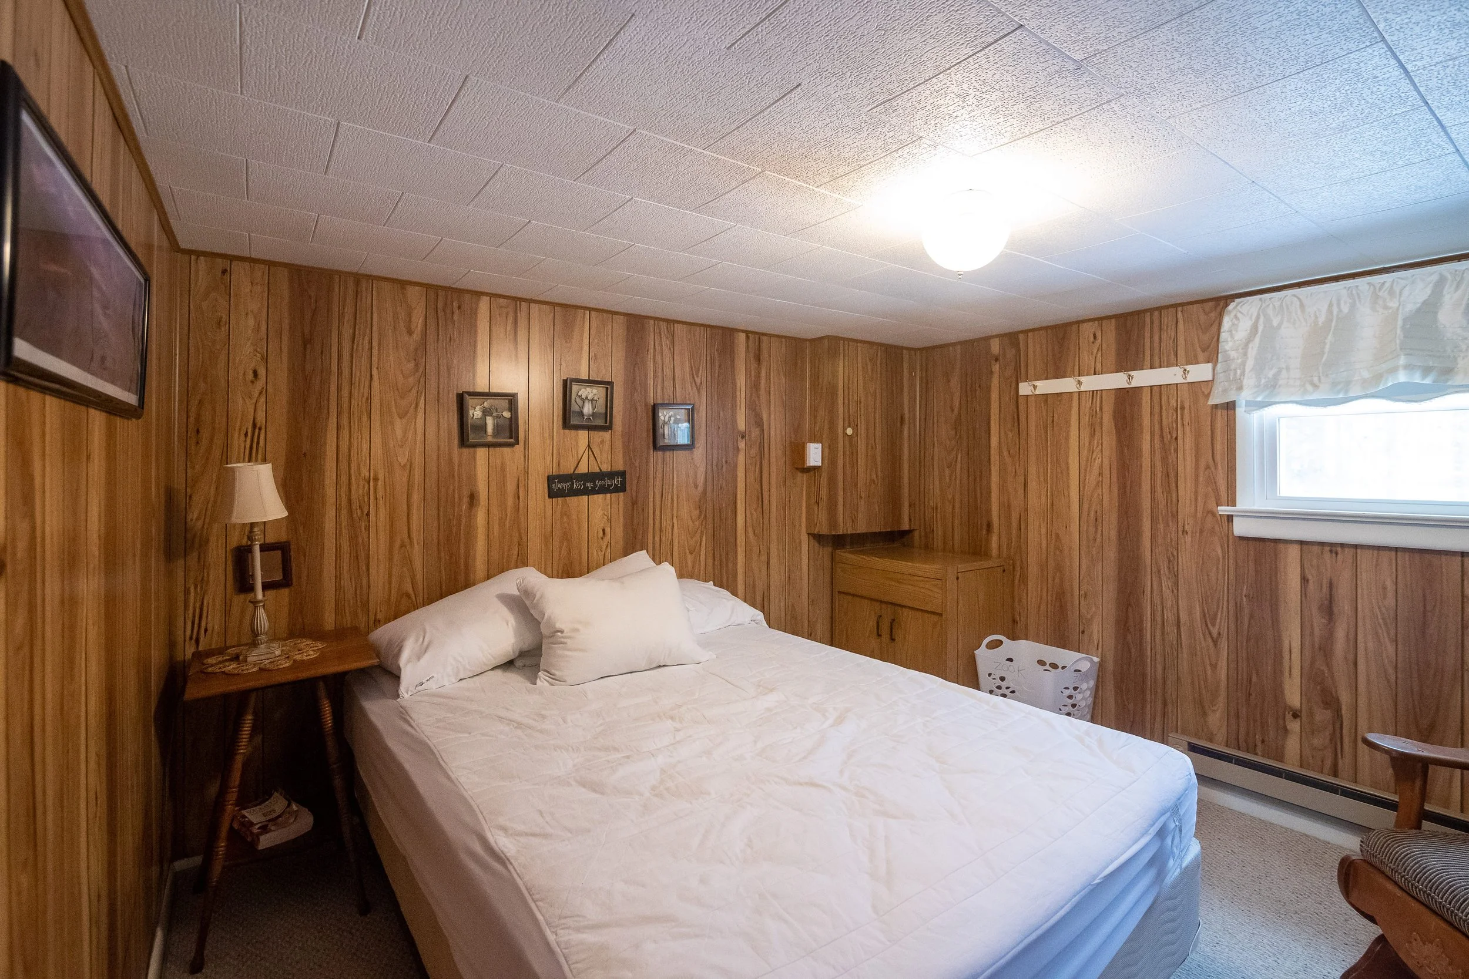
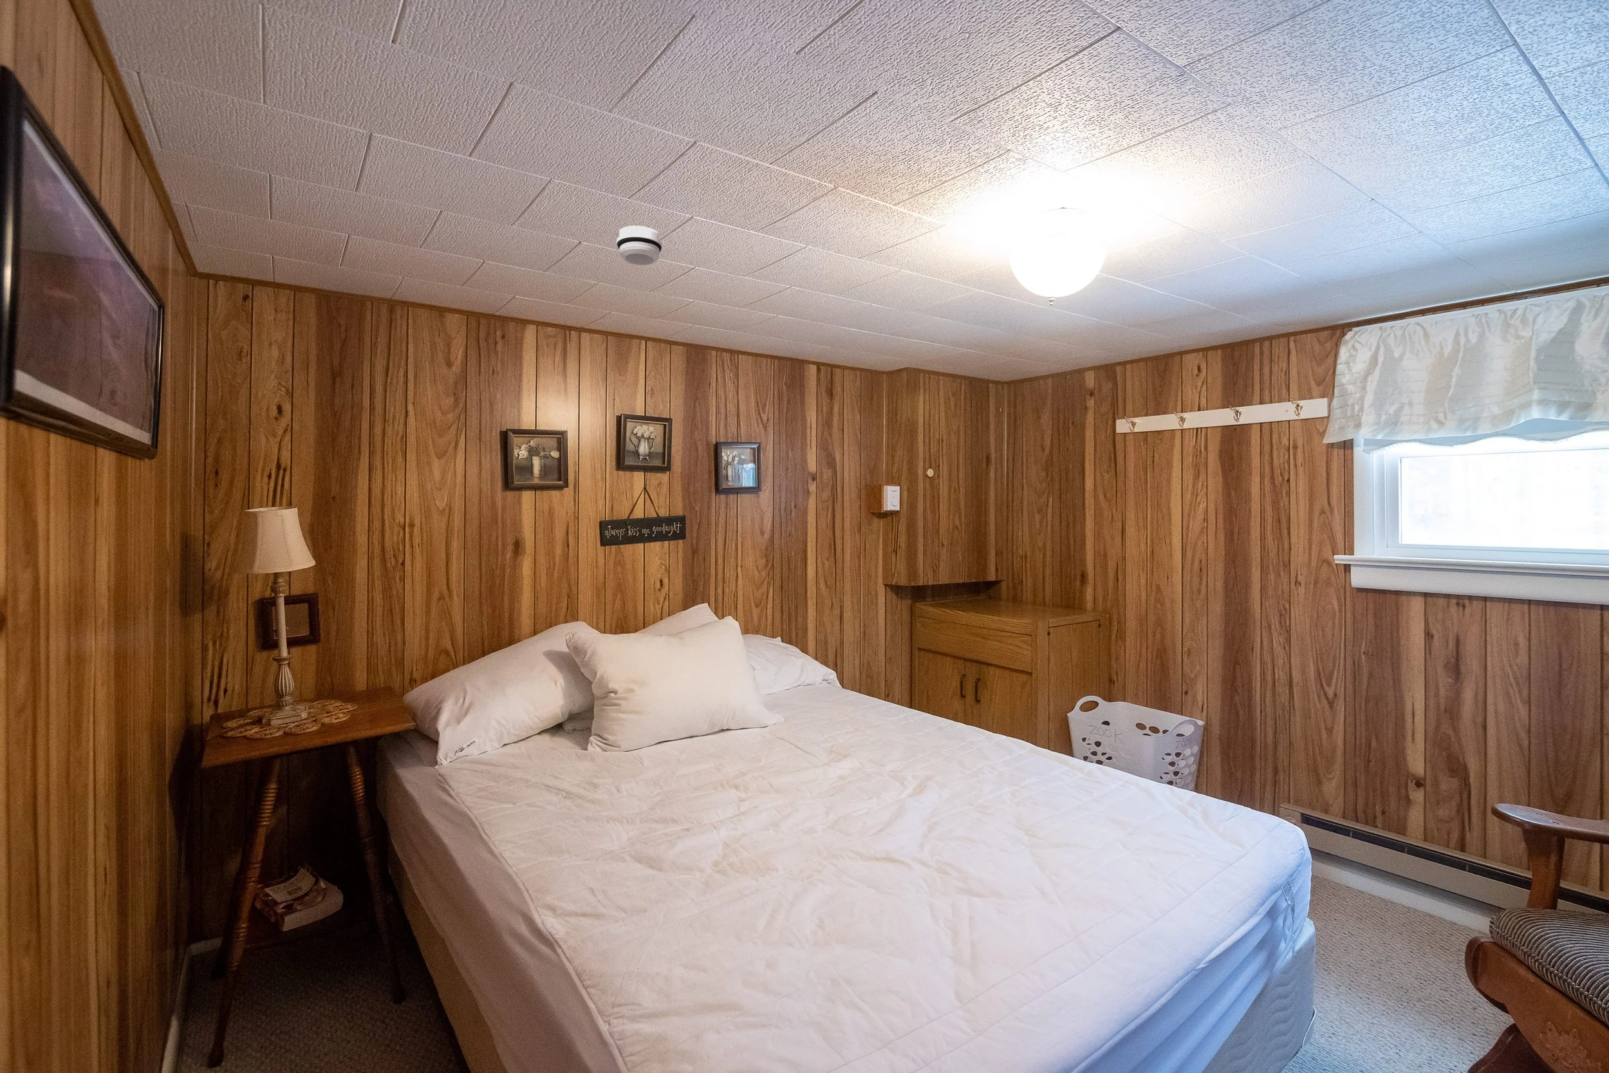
+ smoke detector (639, 245)
